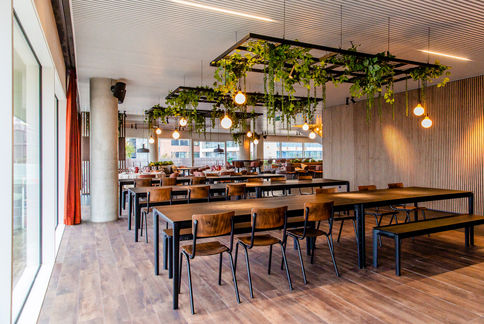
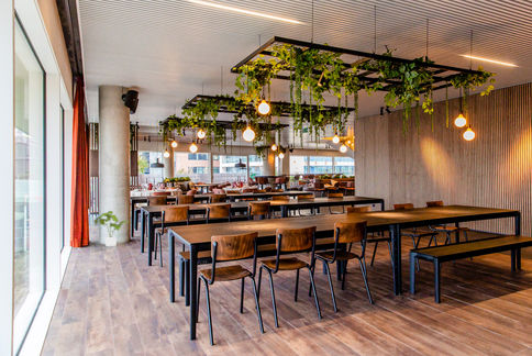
+ house plant (113, 230)
